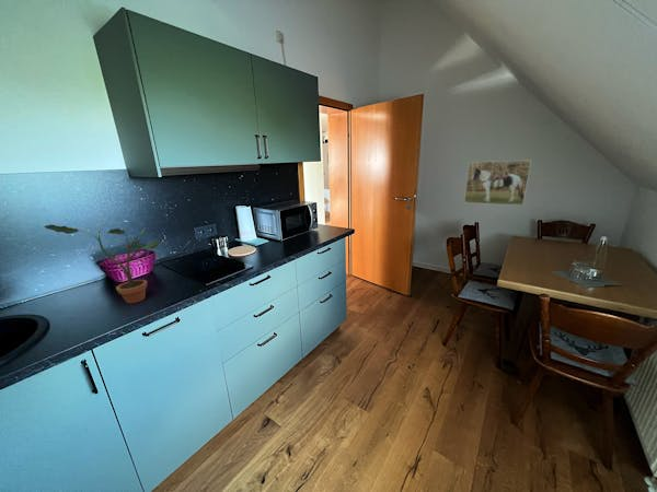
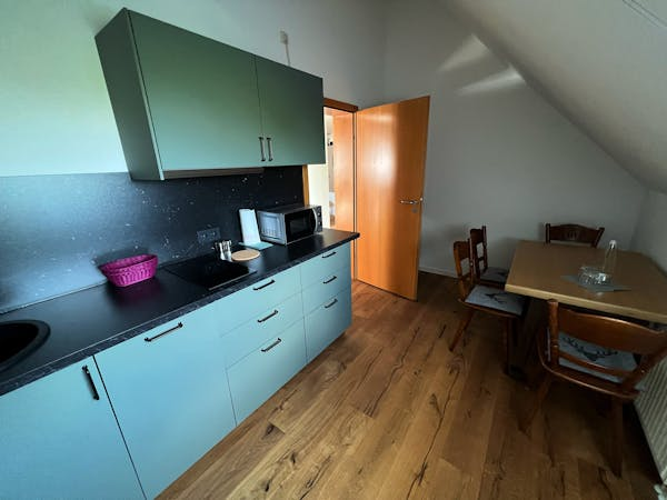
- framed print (495, 183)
- potted plant (116, 262)
